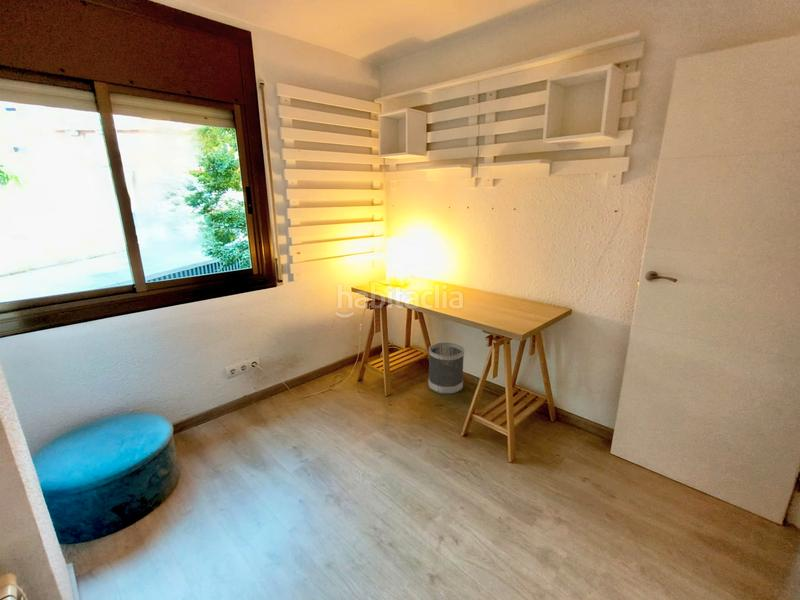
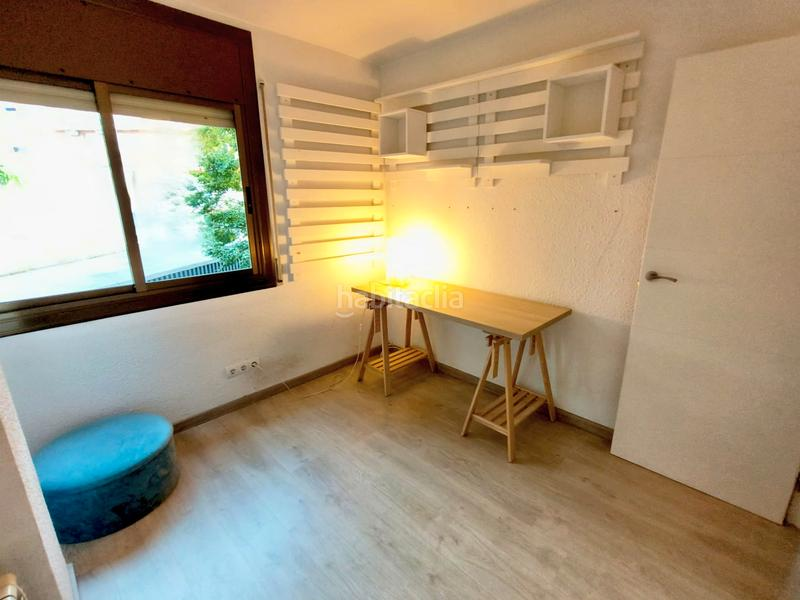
- wastebasket (445, 367)
